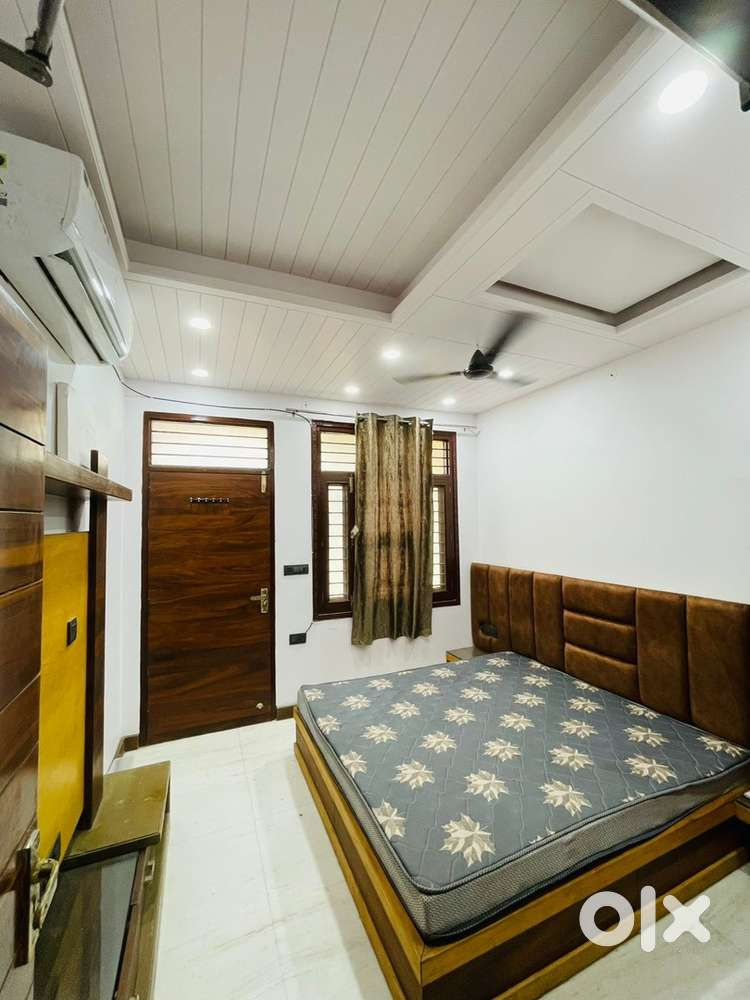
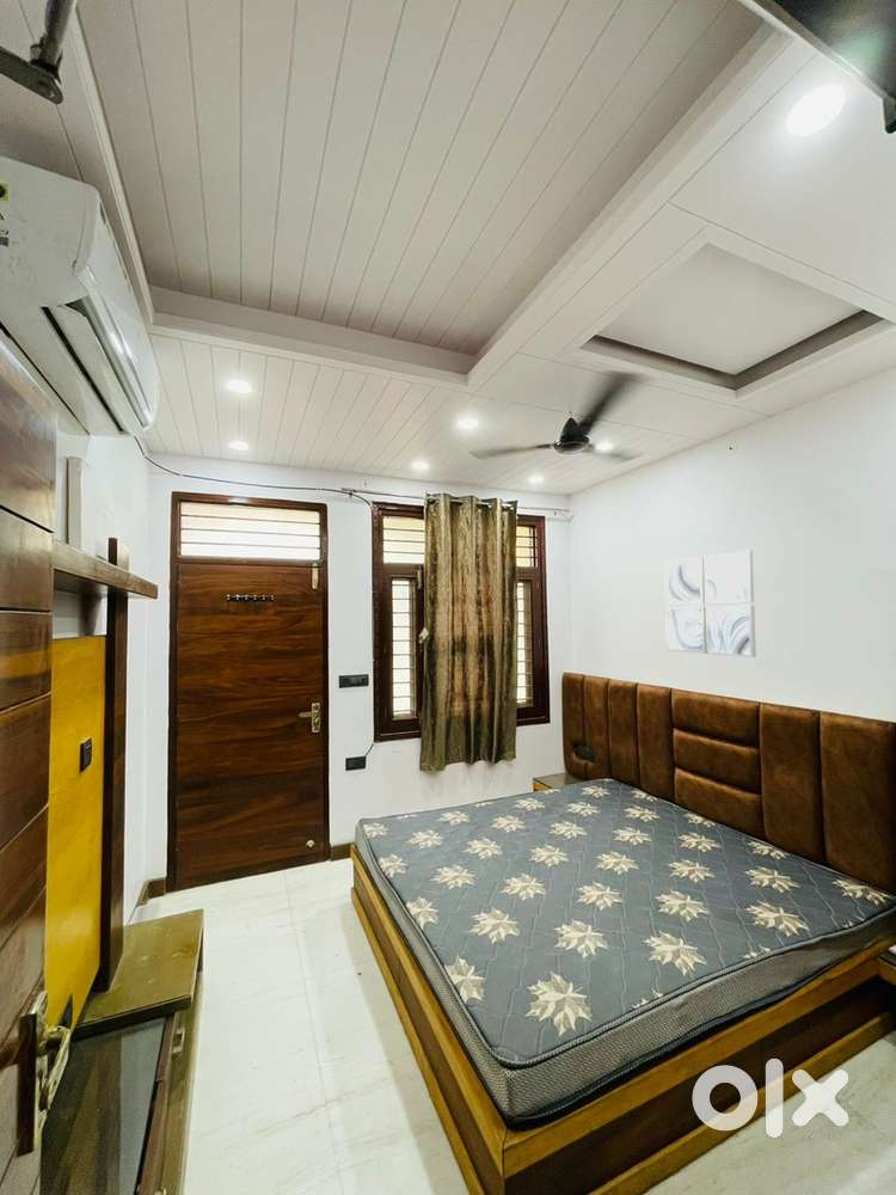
+ wall art (705, 606)
